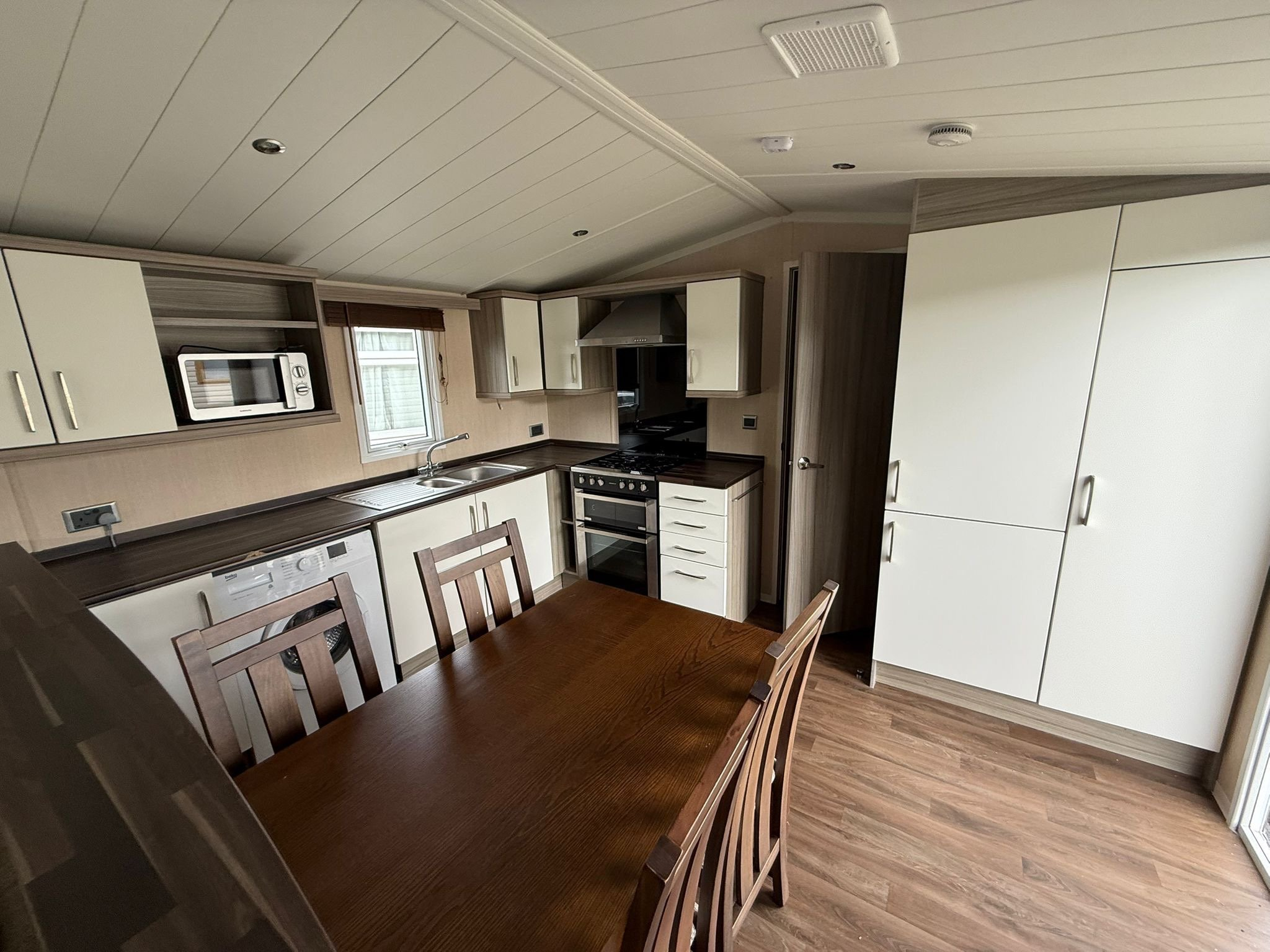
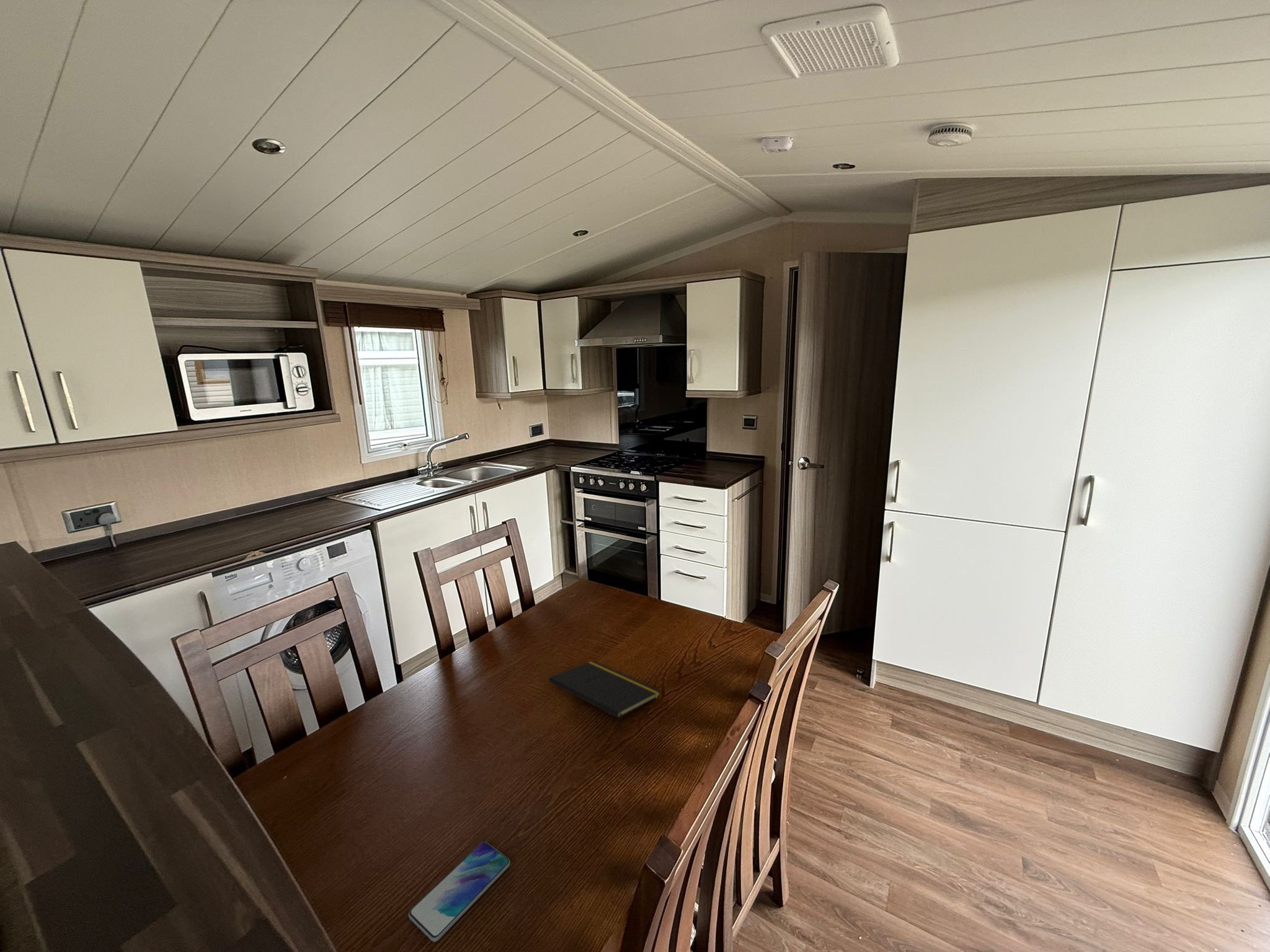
+ notepad (604, 686)
+ smartphone (461, 887)
